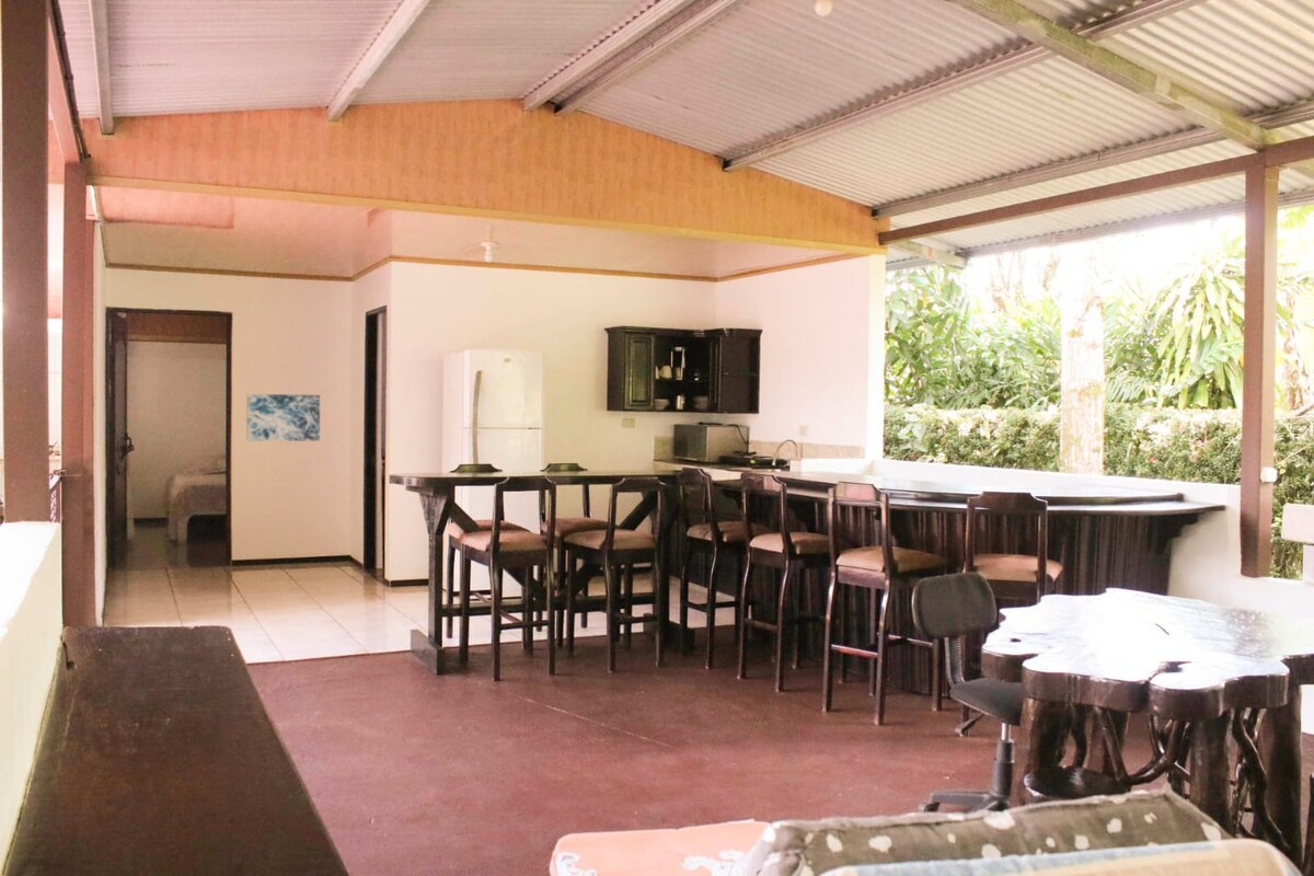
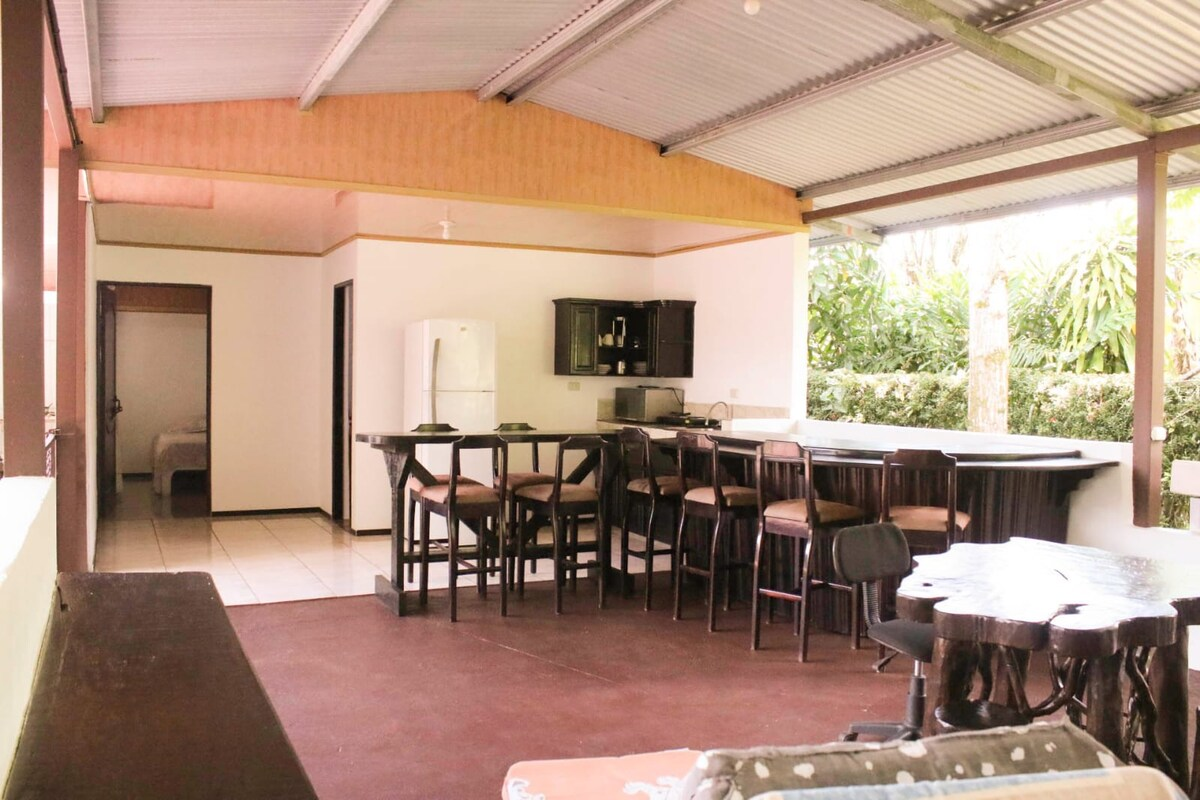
- wall art (284, 417)
